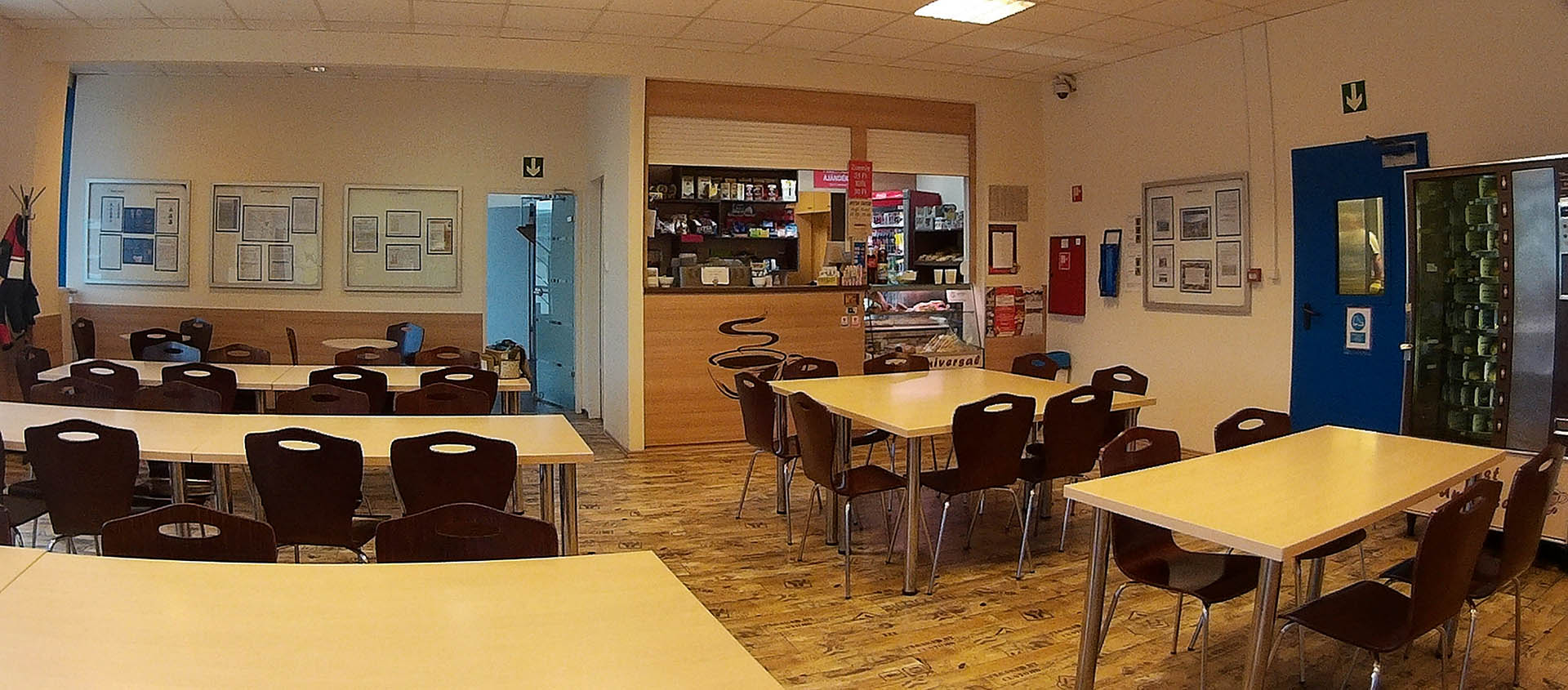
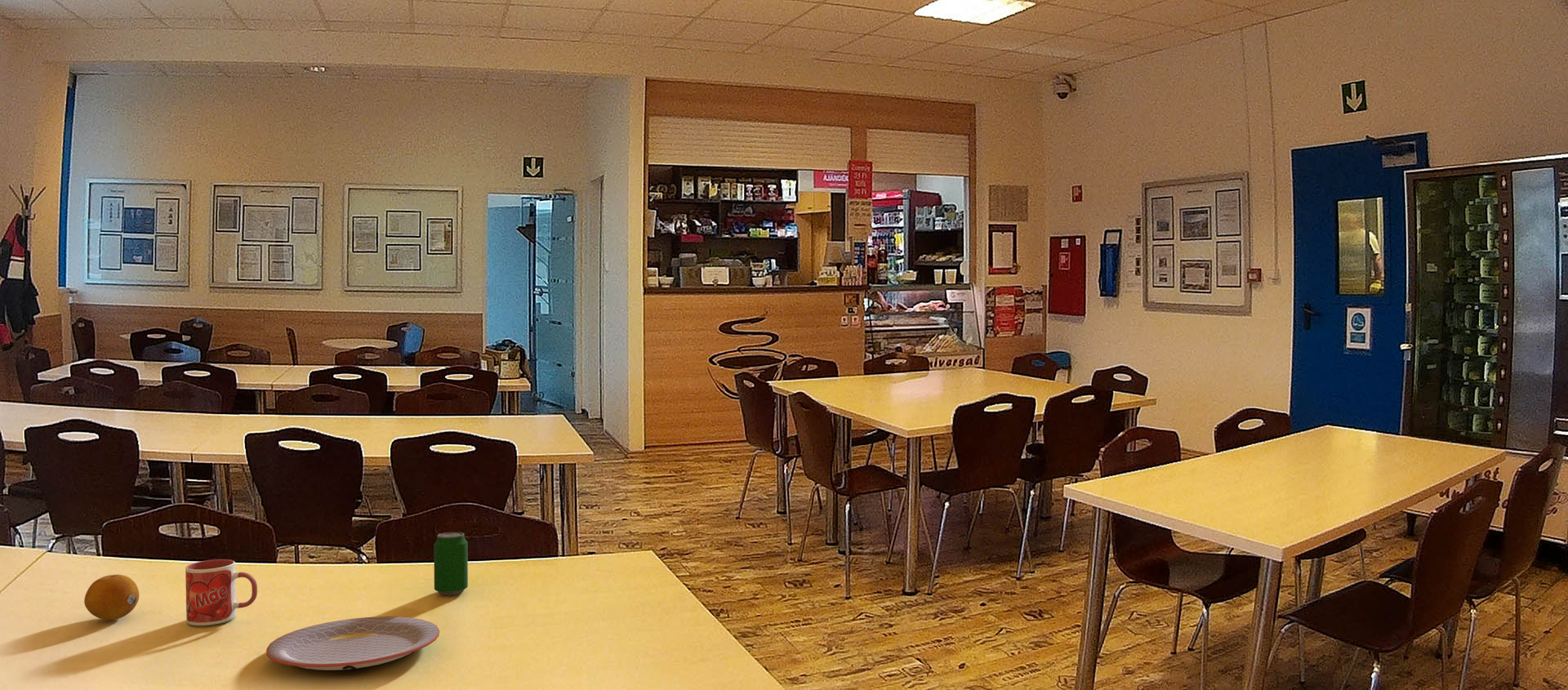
+ fruit (112, 597)
+ plate (355, 645)
+ mug (221, 591)
+ beverage can (451, 563)
